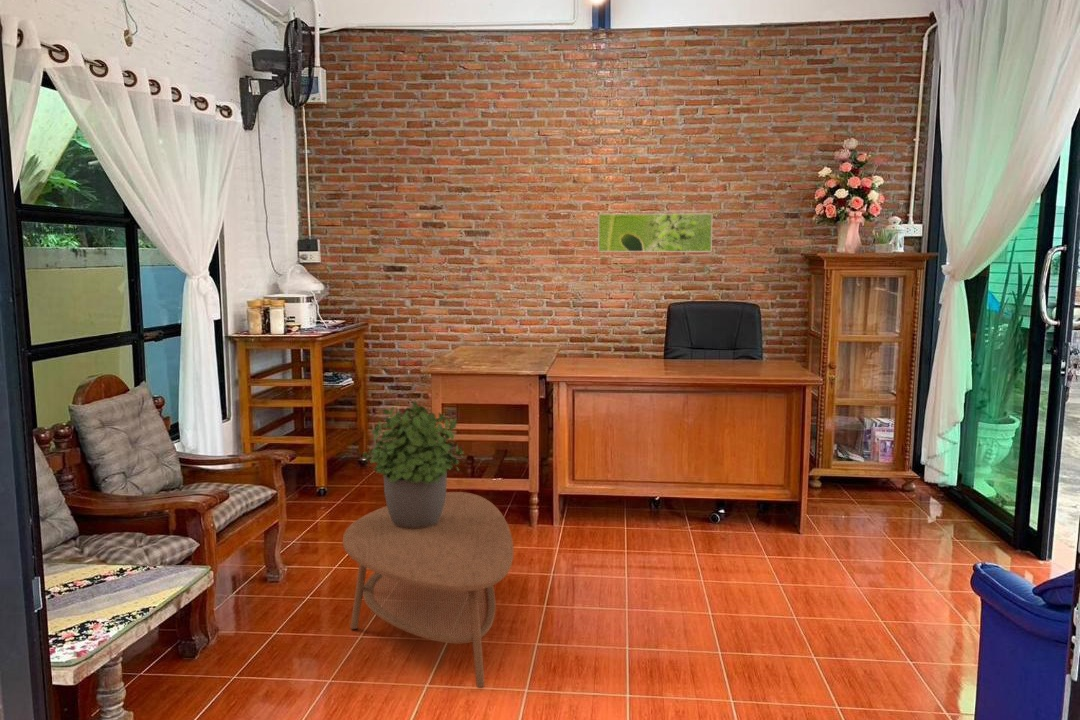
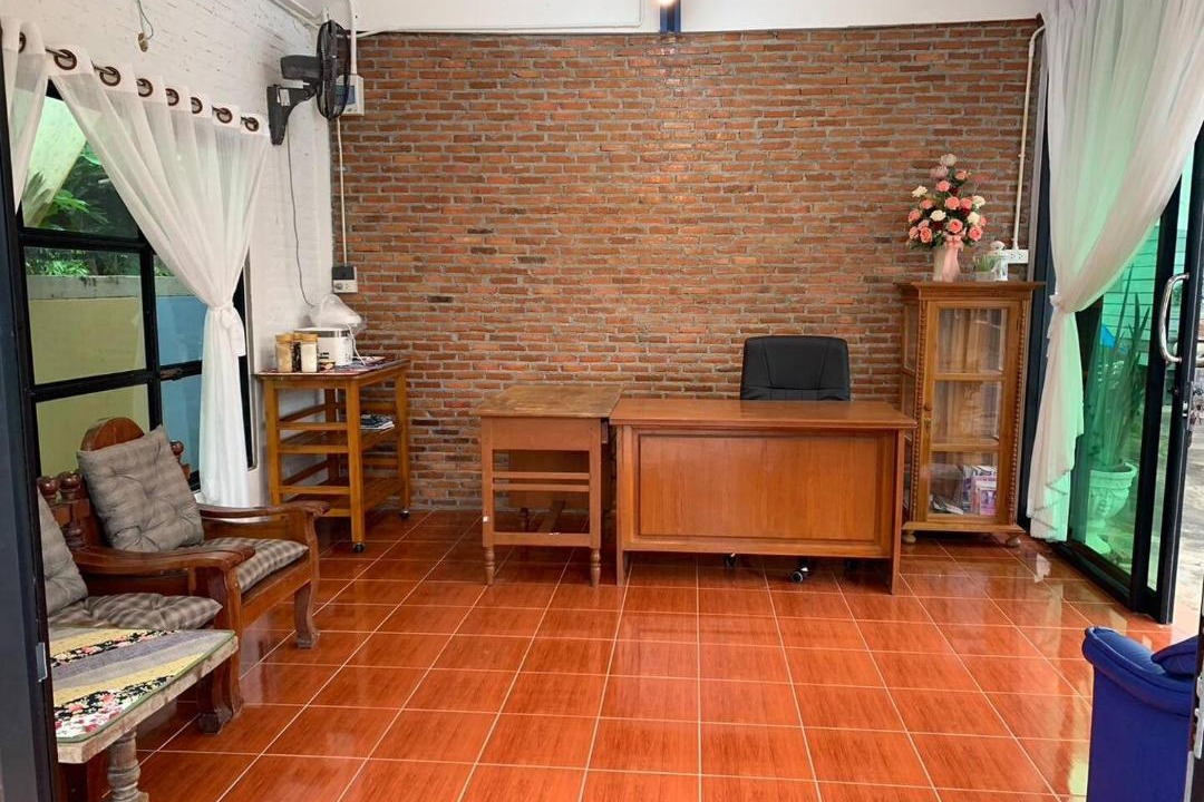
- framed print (654, 233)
- potted plant (413, 462)
- coffee table (428, 577)
